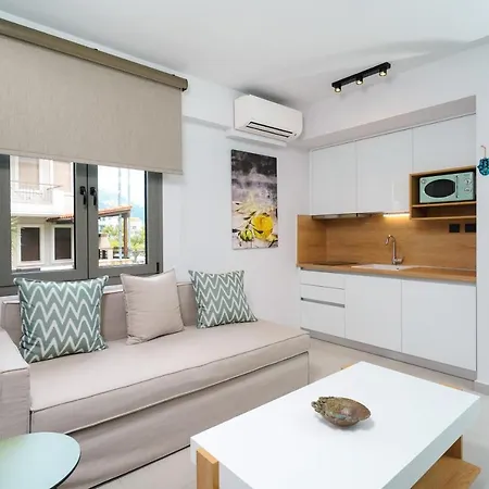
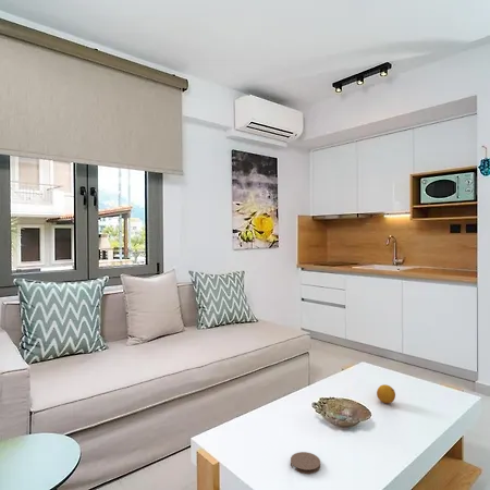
+ coaster (305, 462)
+ fruit (385, 393)
